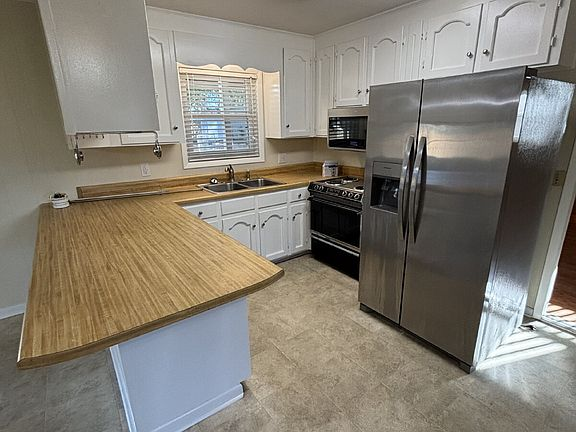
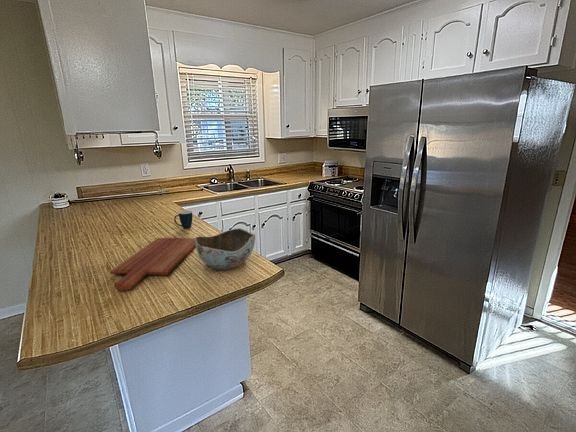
+ cutting board (160, 255)
+ mug (183, 220)
+ bowl (226, 250)
